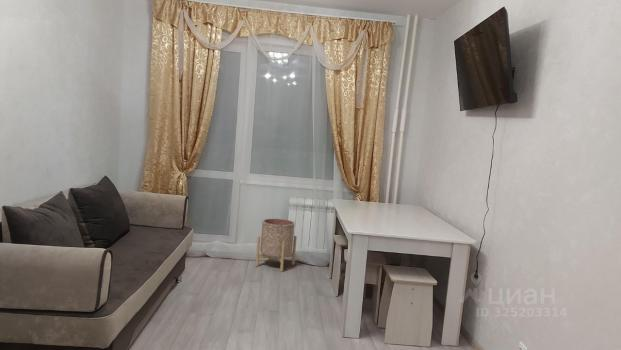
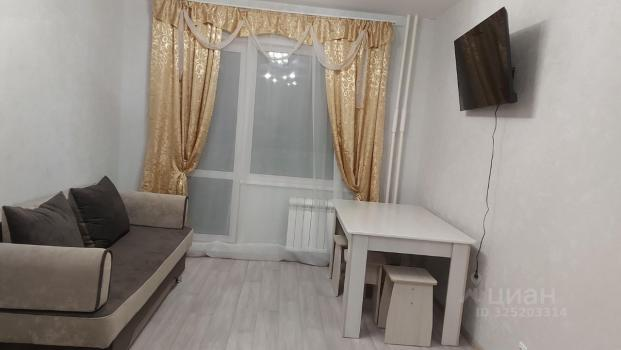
- planter (276, 243)
